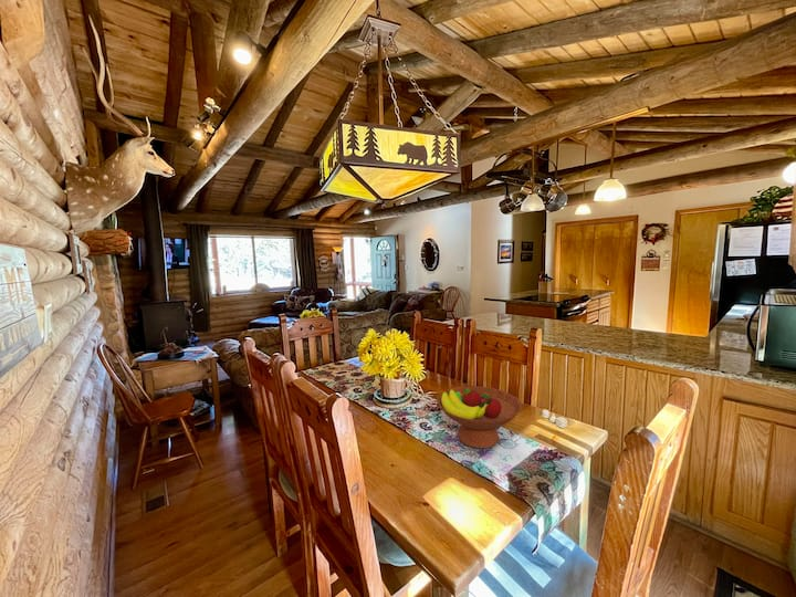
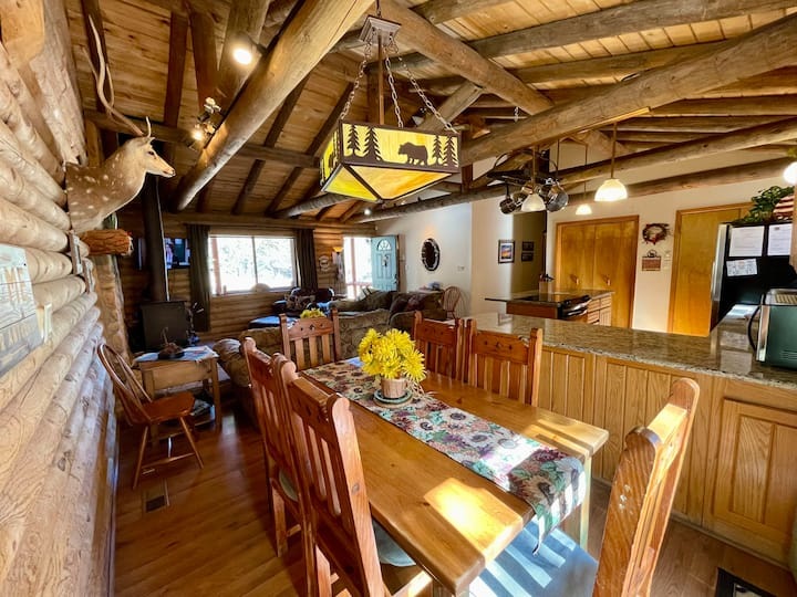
- fruit bowl (478, 412)
- salt and pepper shaker set (553, 417)
